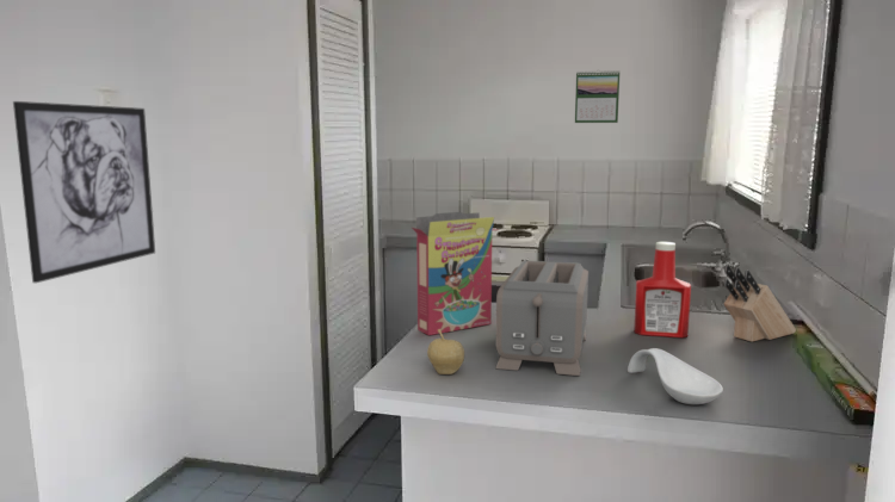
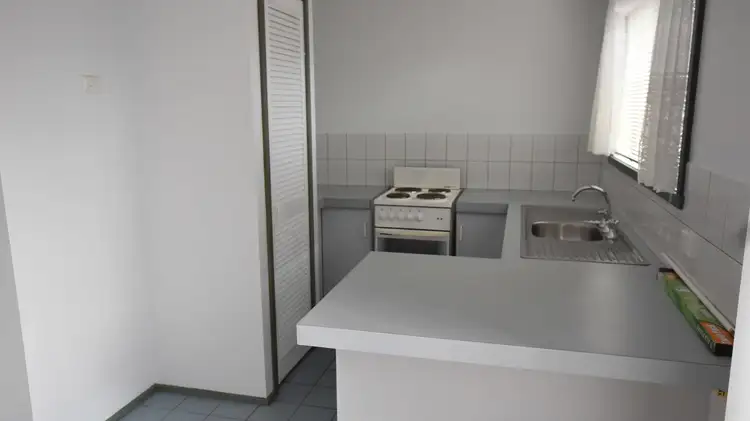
- fruit (445, 352)
- knife block (758, 299)
- spoon rest (671, 373)
- wall art (93, 187)
- soap bottle (662, 289)
- cereal box (456, 271)
- calendar (597, 97)
- toaster (544, 312)
